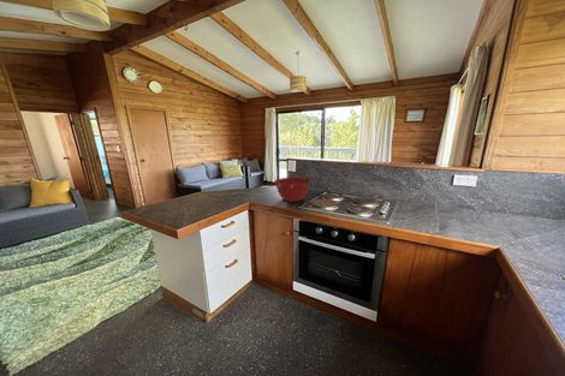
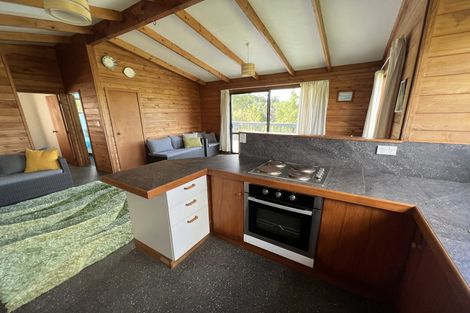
- mixing bowl (292, 190)
